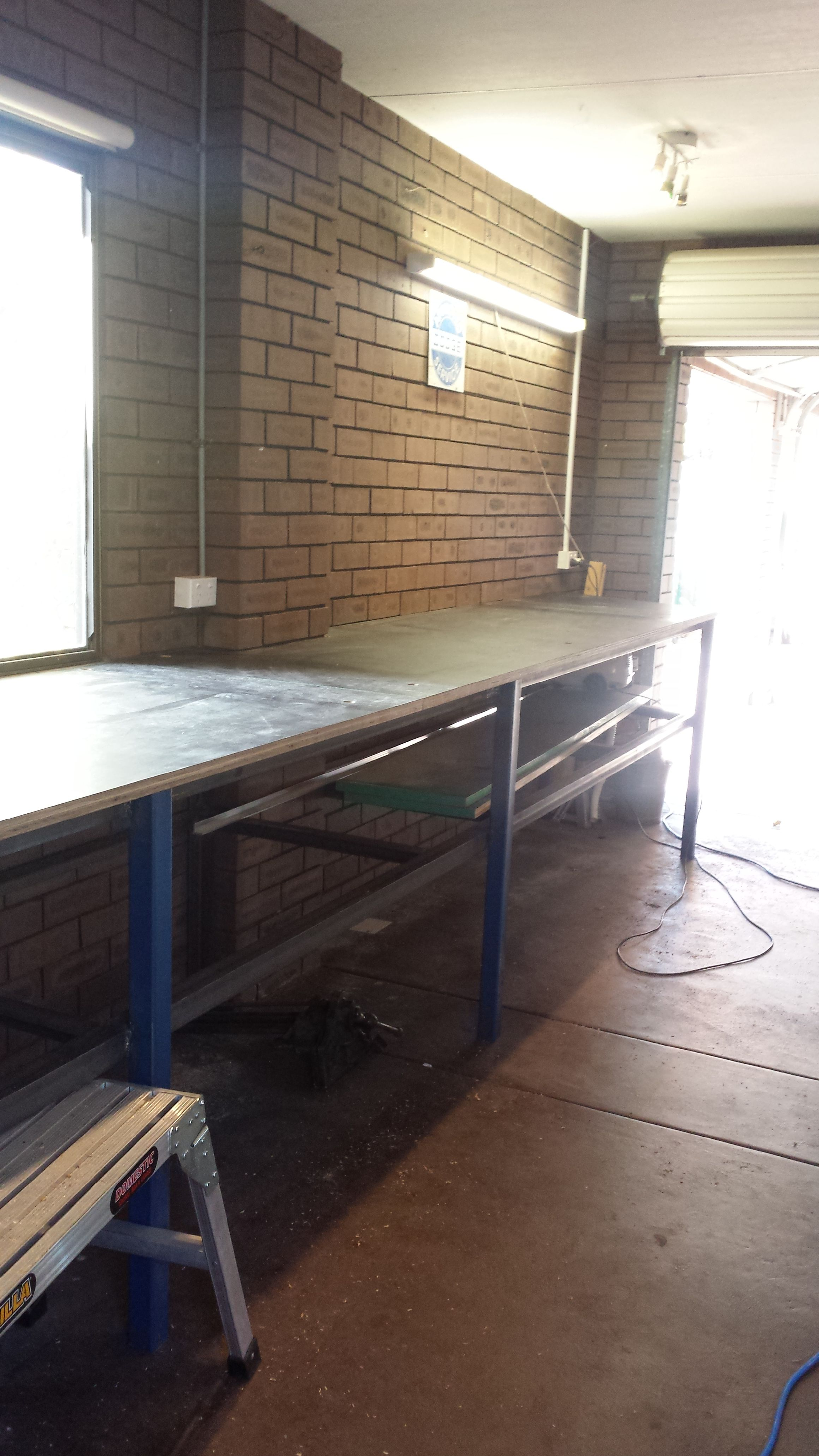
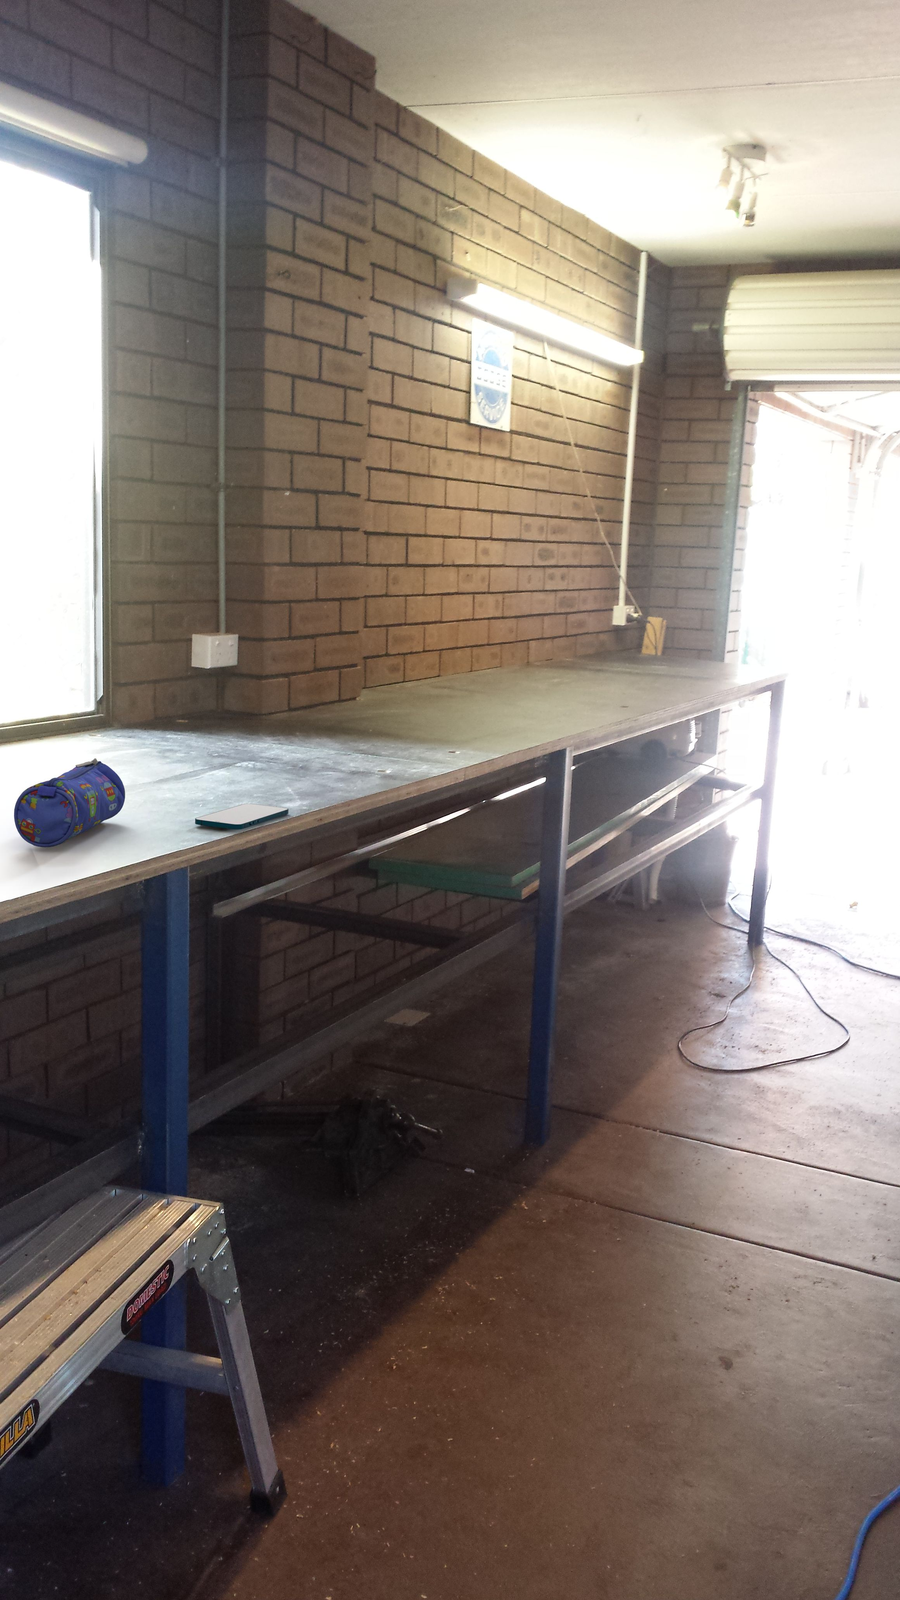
+ smartphone (243, 816)
+ pencil case (73, 800)
